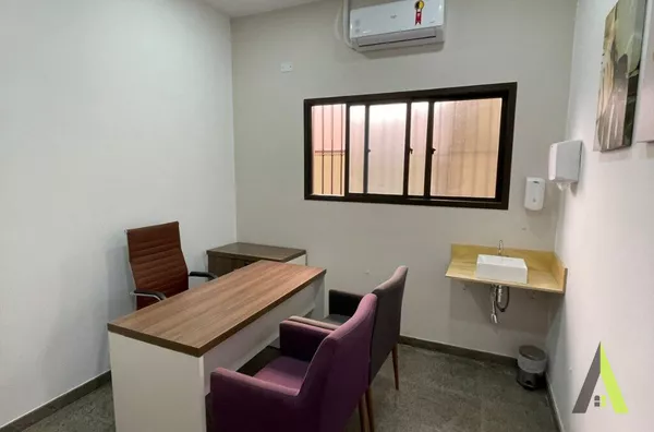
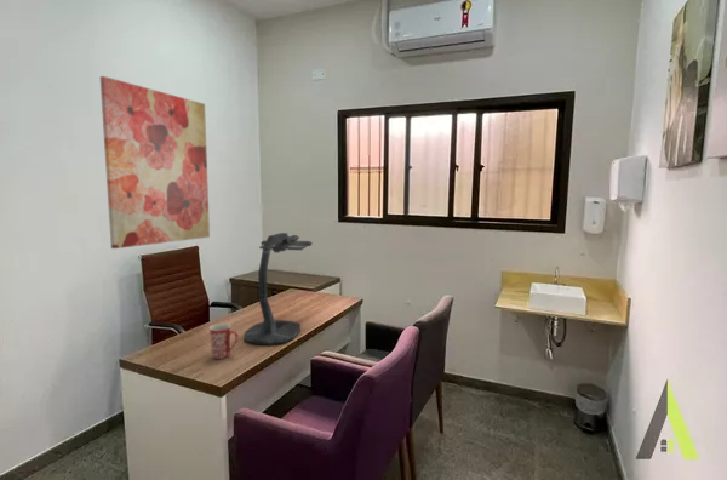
+ desk lamp (265, 281)
+ mug (224, 341)
+ wall art (162, 168)
